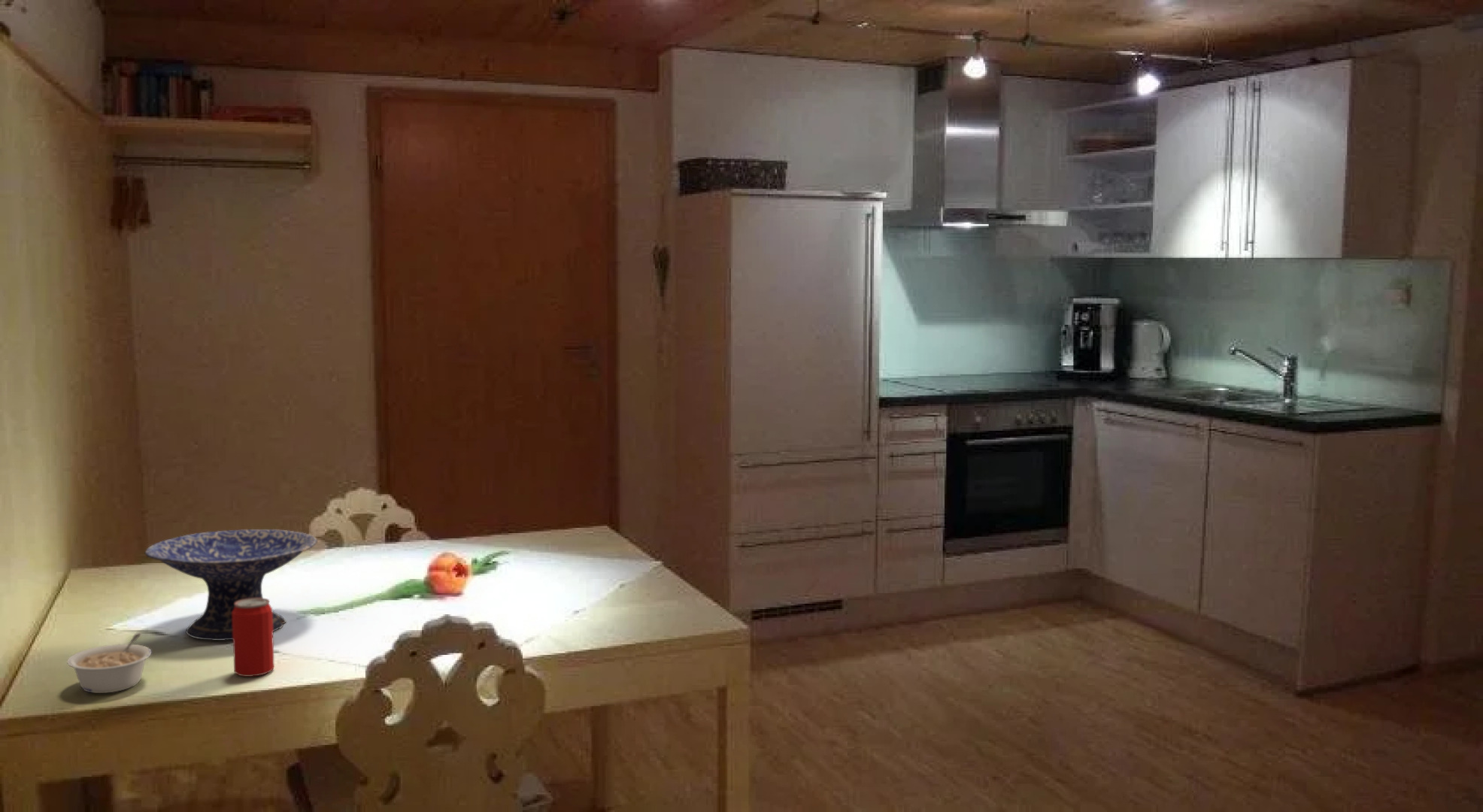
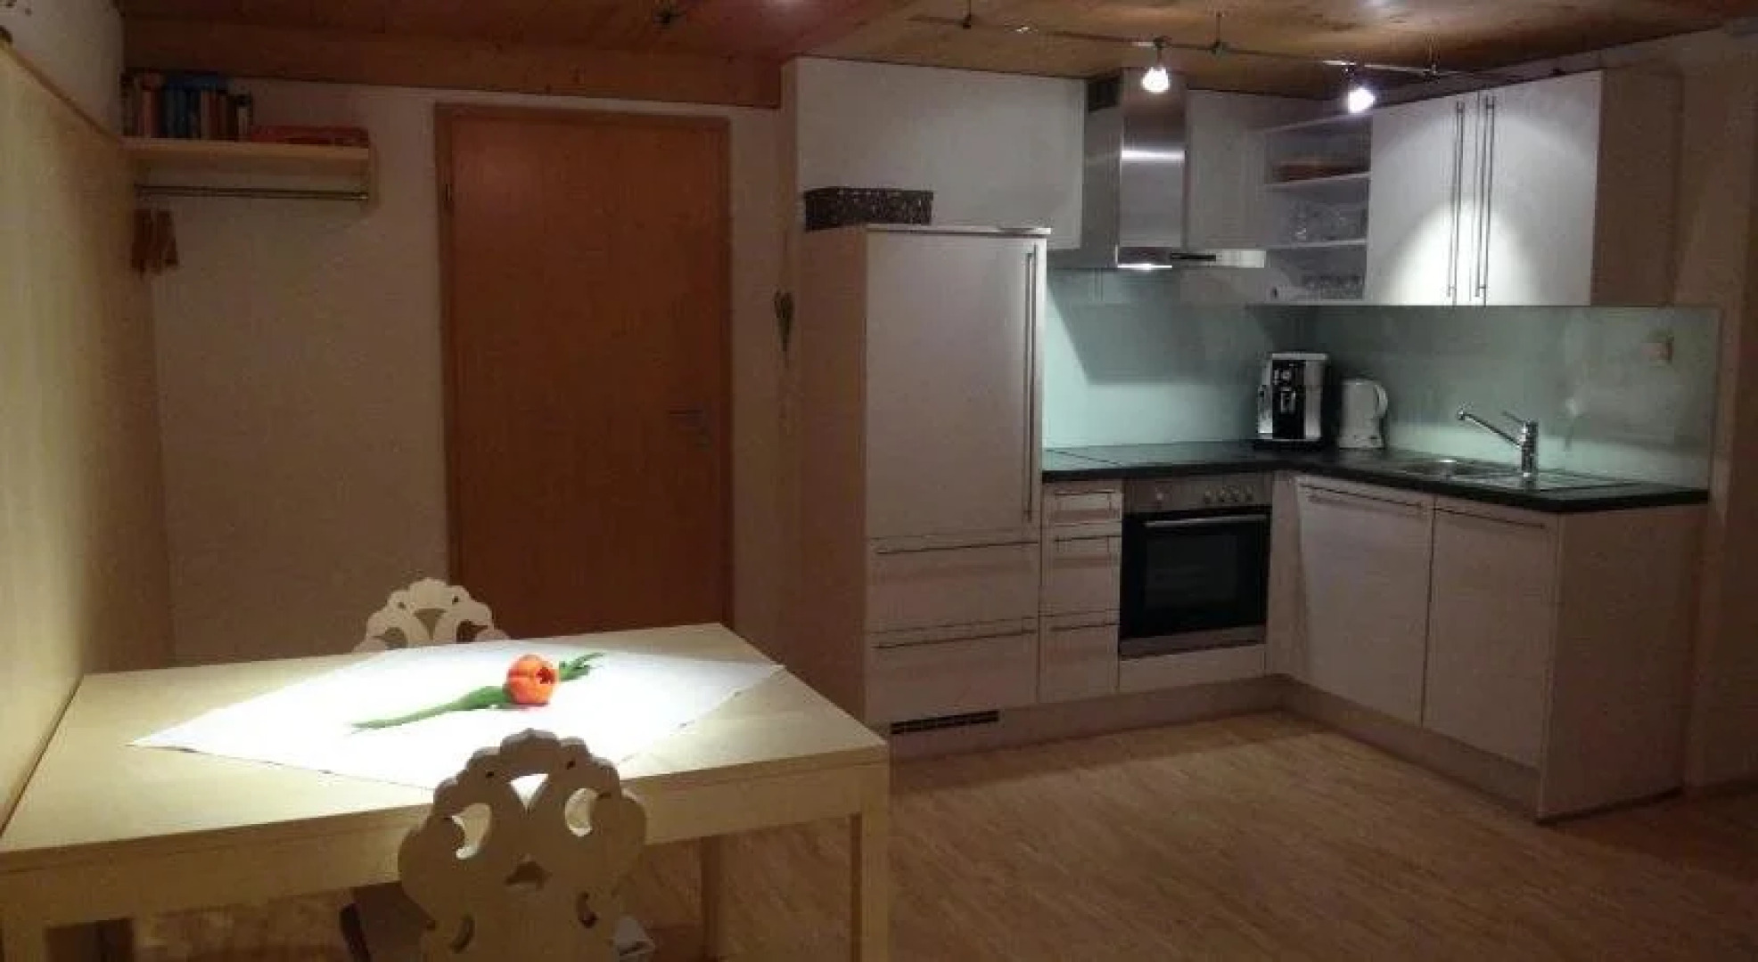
- legume (110, 666)
- beverage can (253, 636)
- decorative bowl (235, 585)
